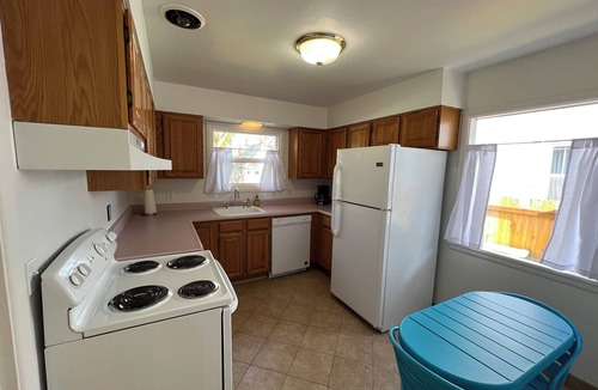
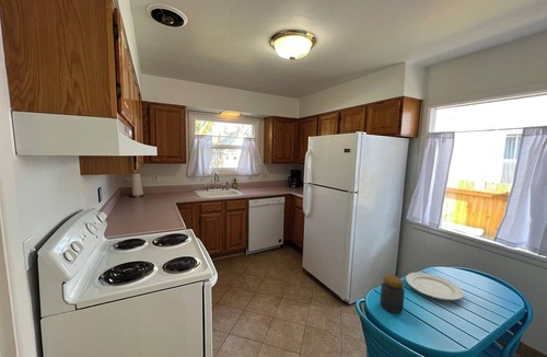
+ chinaware (432, 286)
+ jar (392, 292)
